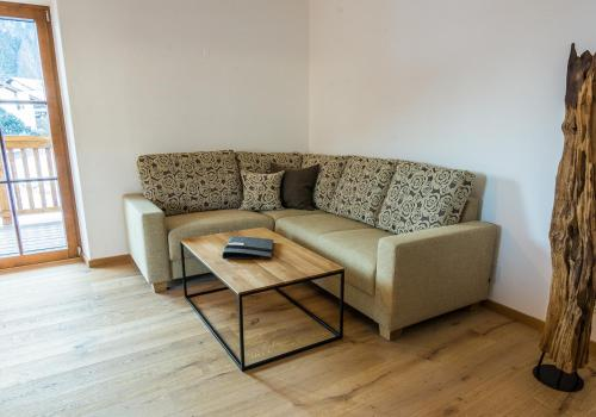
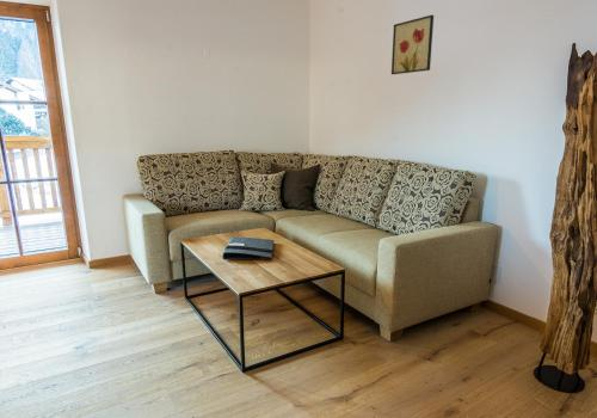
+ wall art (412, 47)
